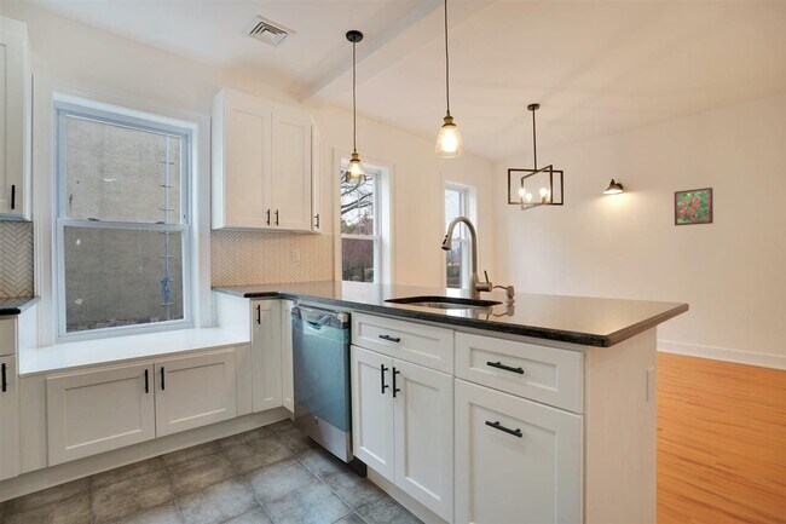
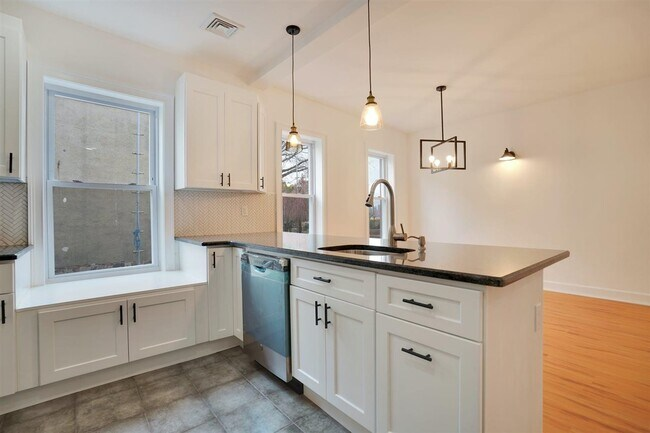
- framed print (693, 207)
